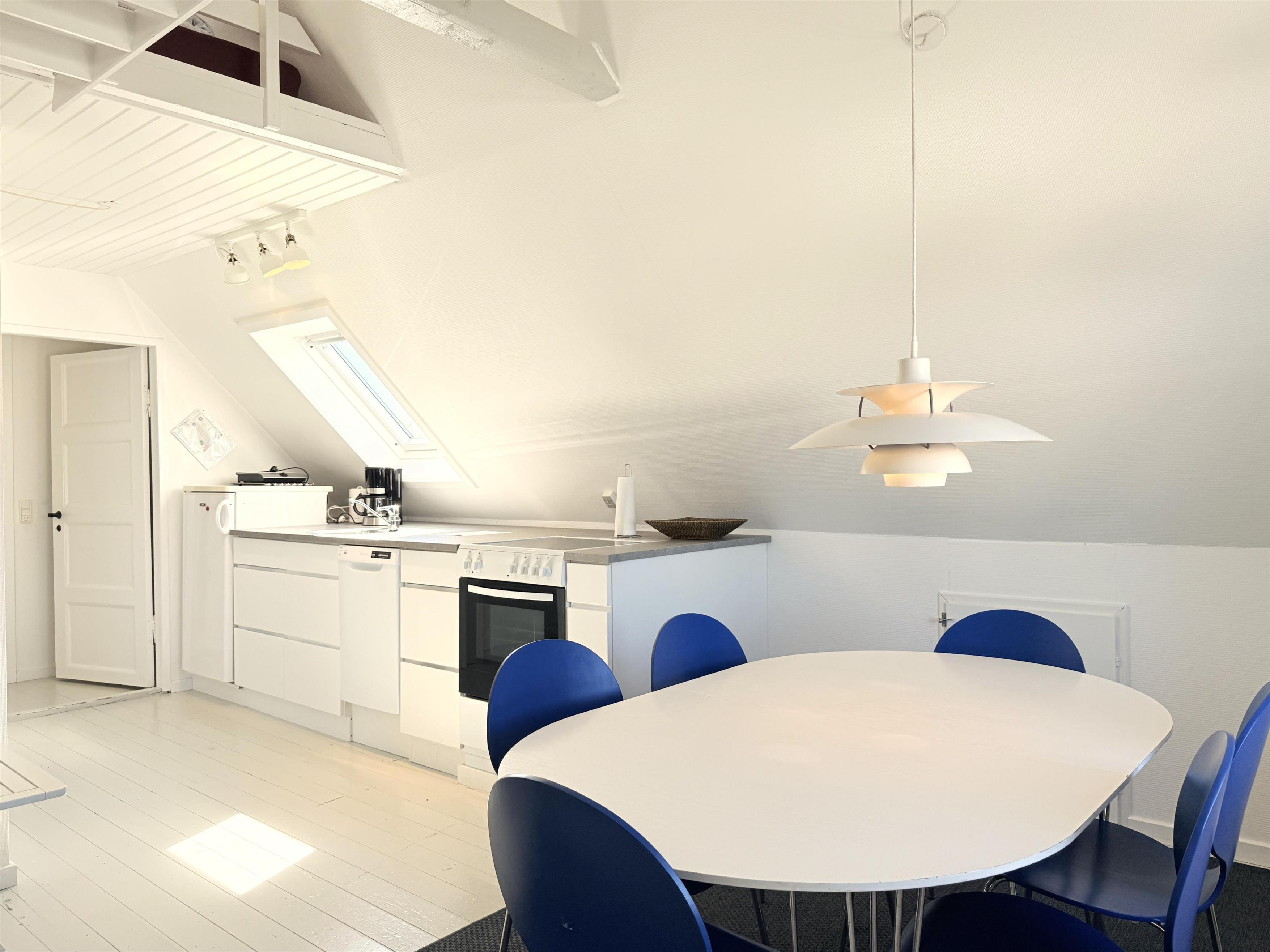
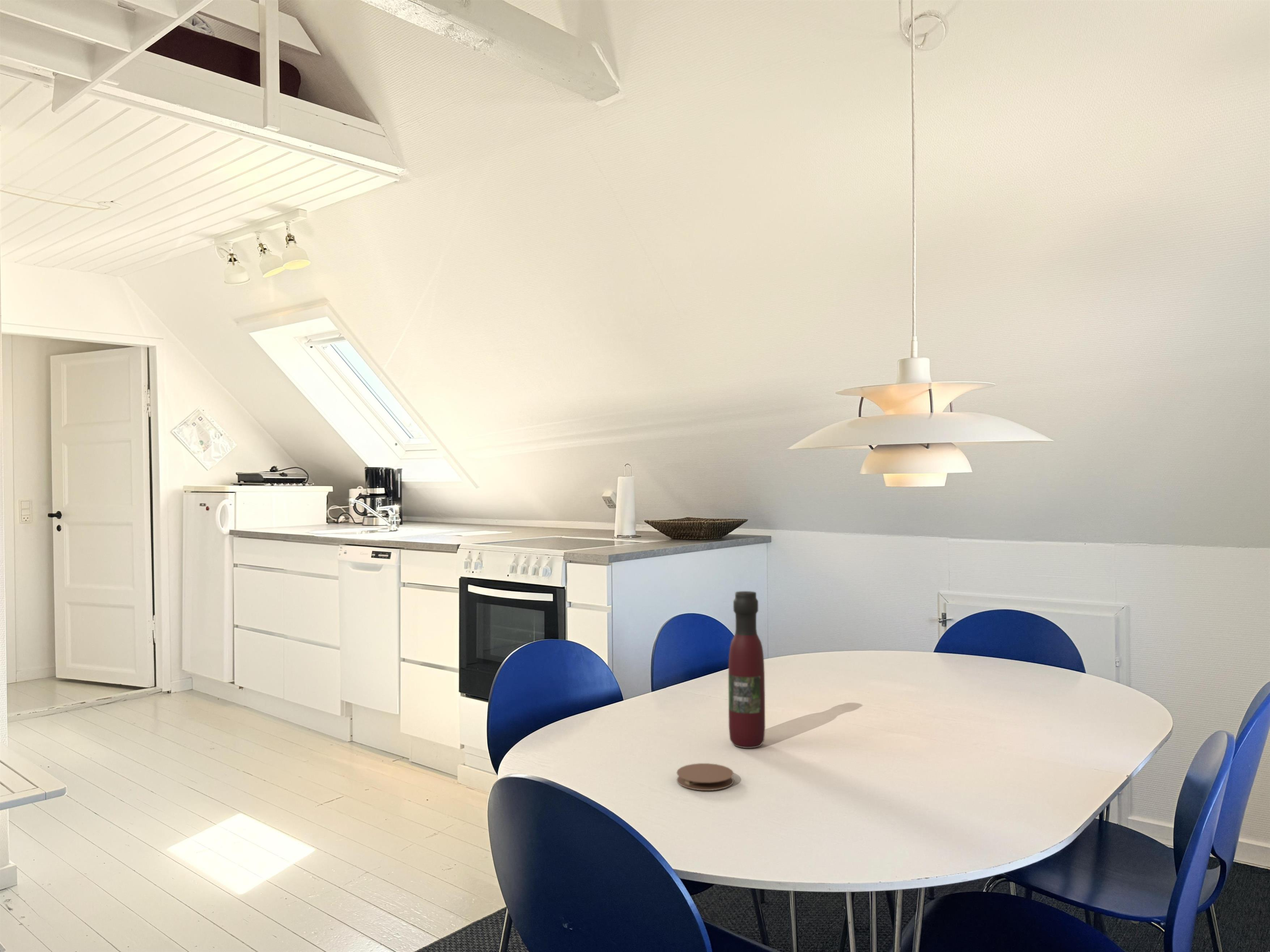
+ wine bottle (746, 668)
+ coaster (705, 776)
